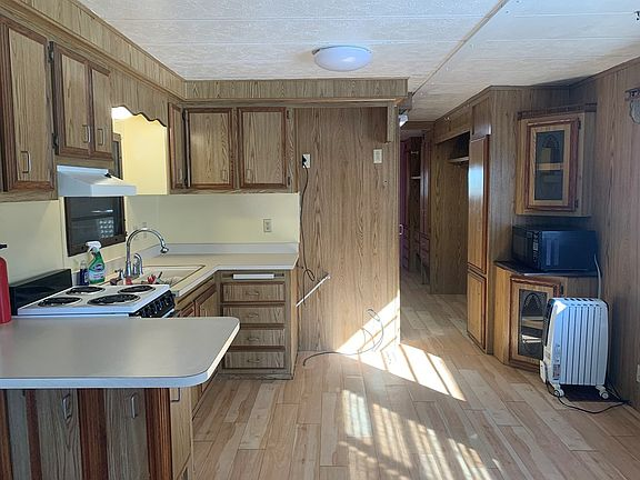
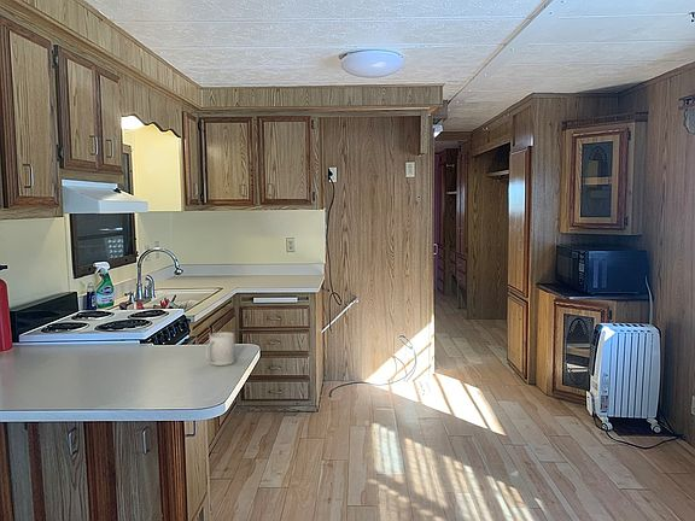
+ mug (218, 349)
